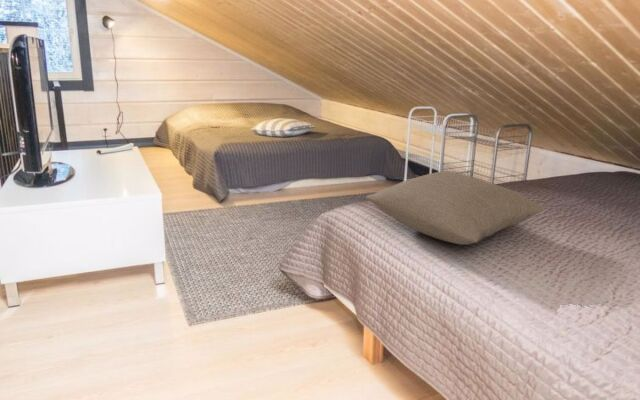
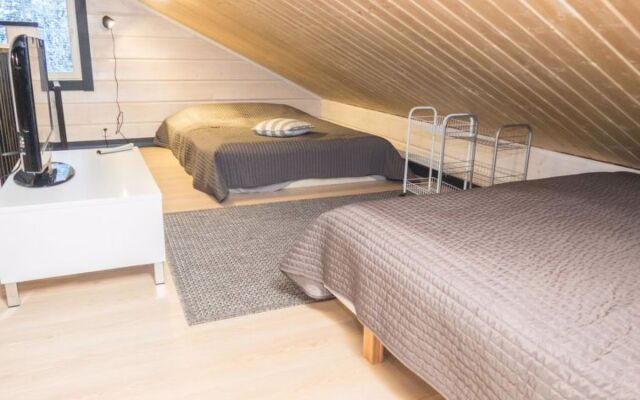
- pillow (454, 204)
